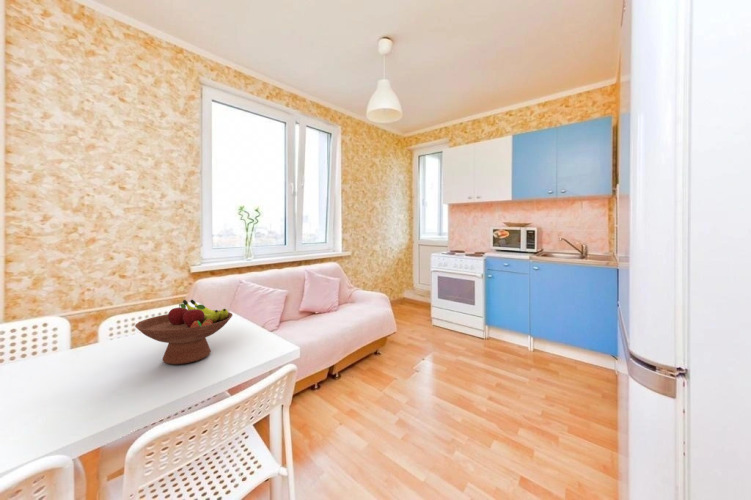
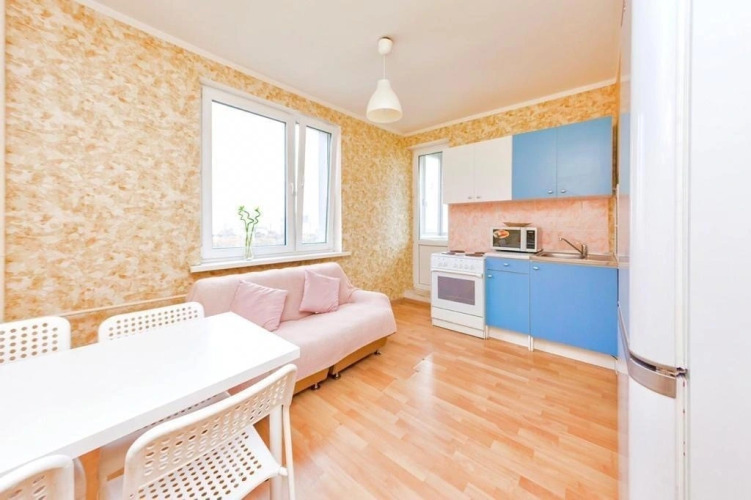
- fruit bowl (187, 330)
